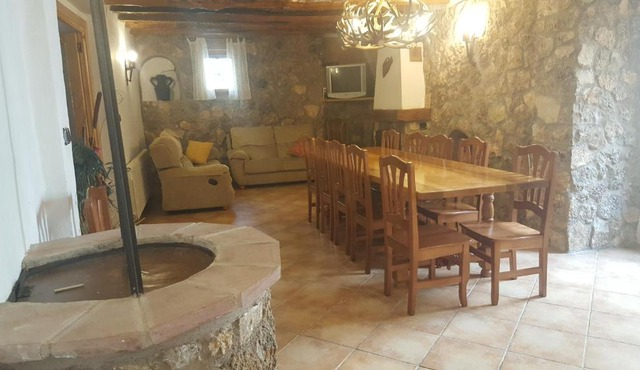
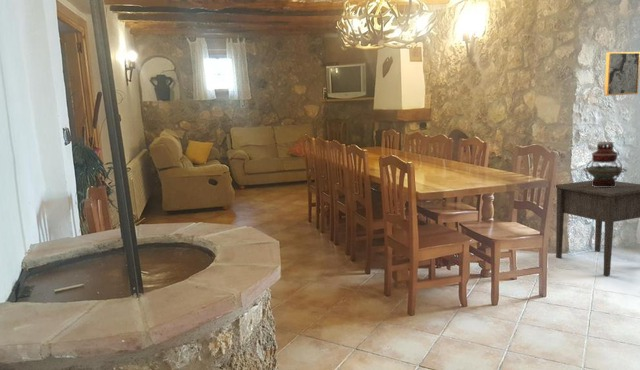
+ lantern (604, 162)
+ wall art (622, 73)
+ nightstand (601, 224)
